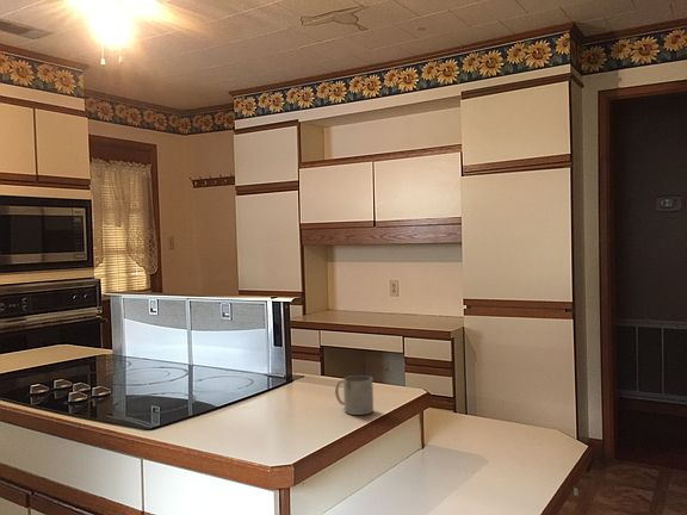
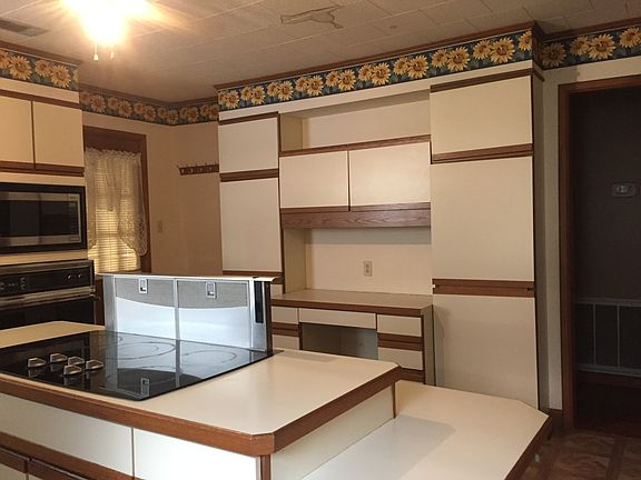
- mug (353, 393)
